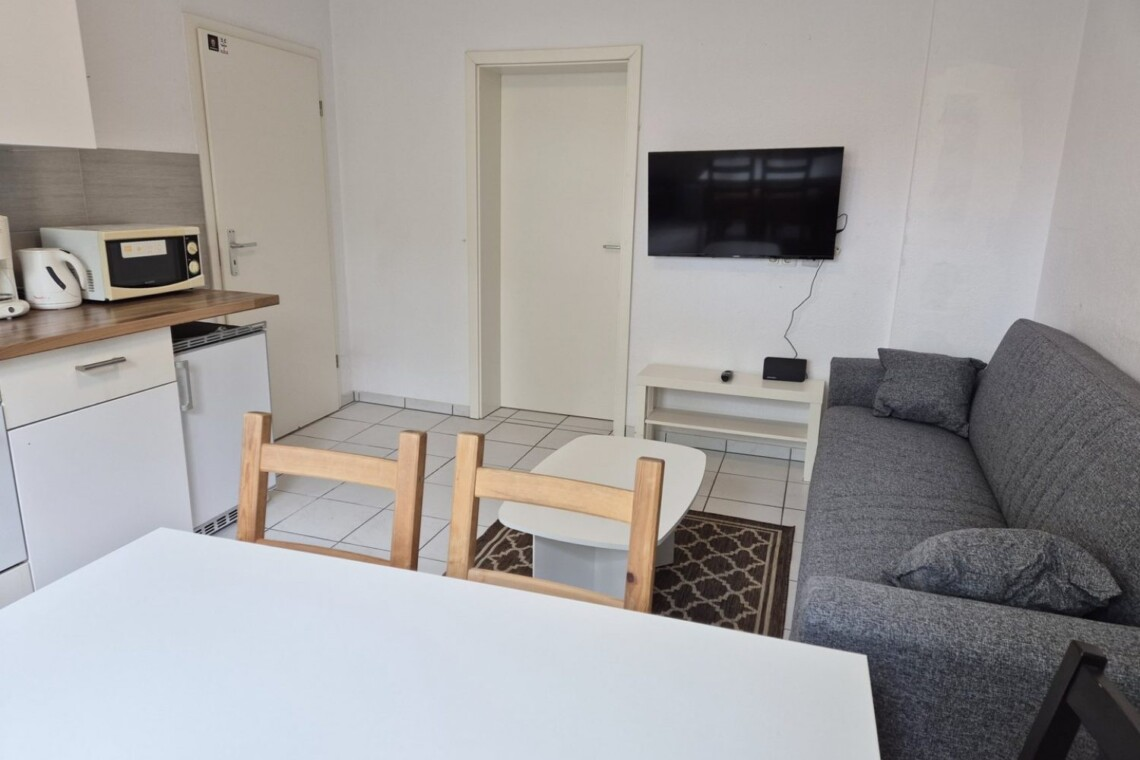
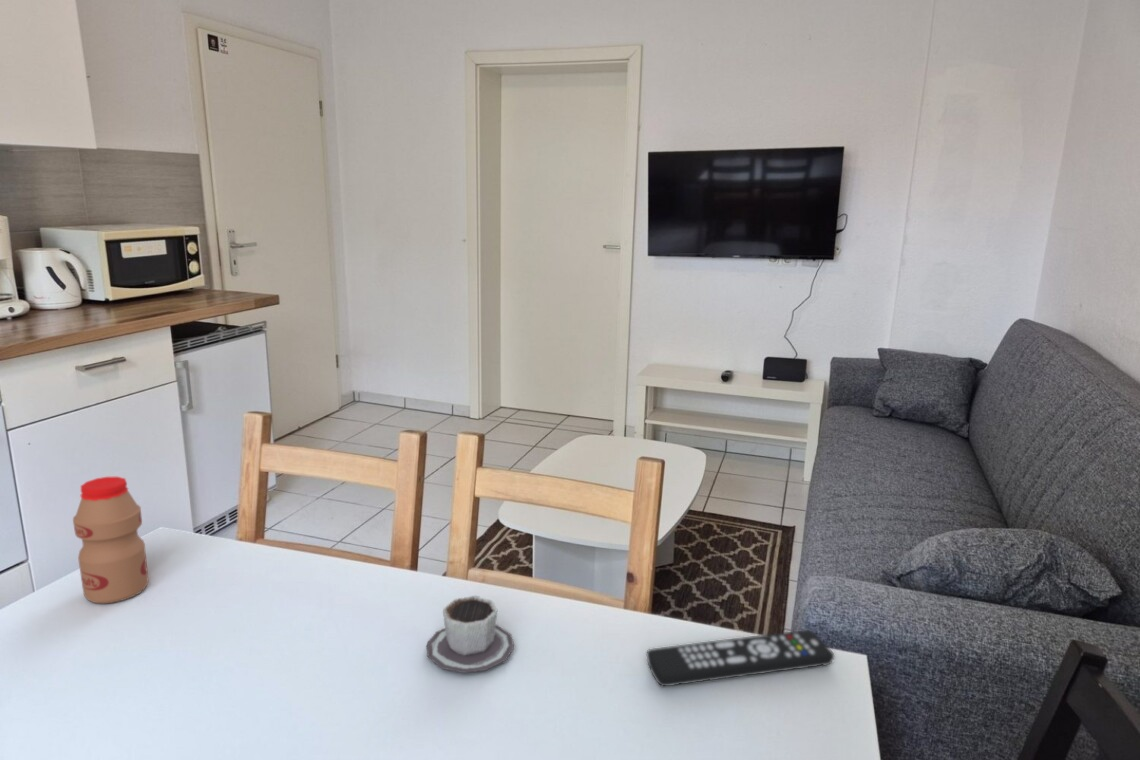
+ bottle (110, 537)
+ remote control (740, 658)
+ cup (470, 629)
